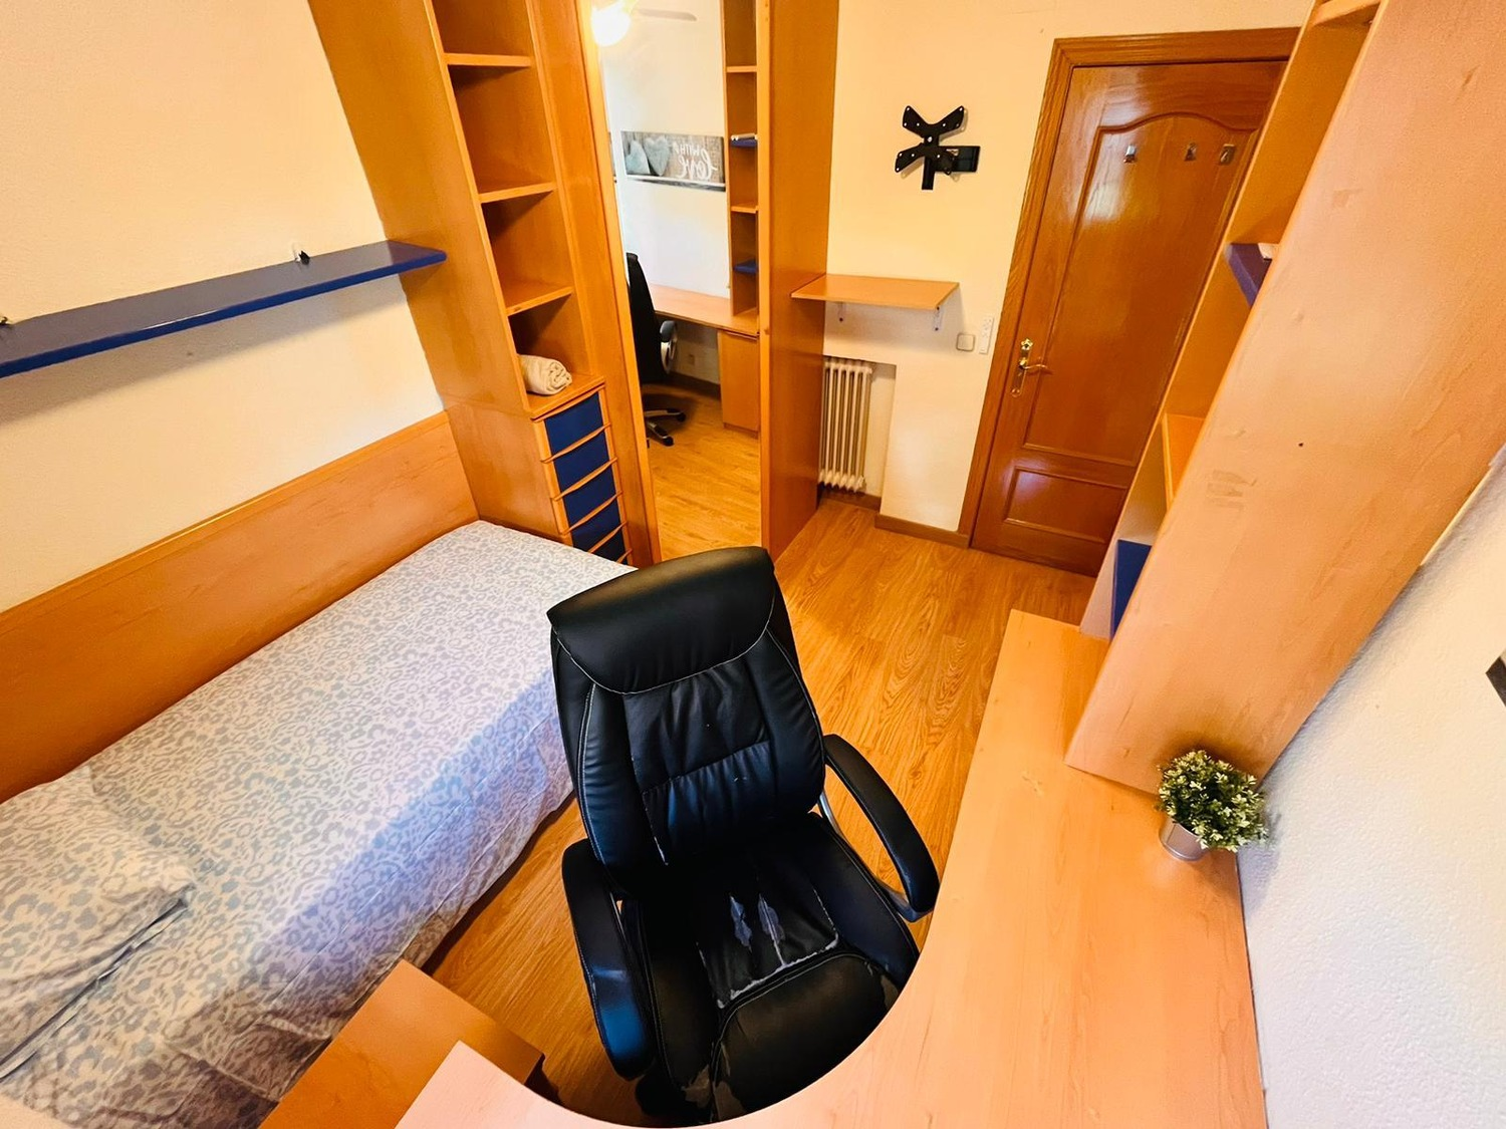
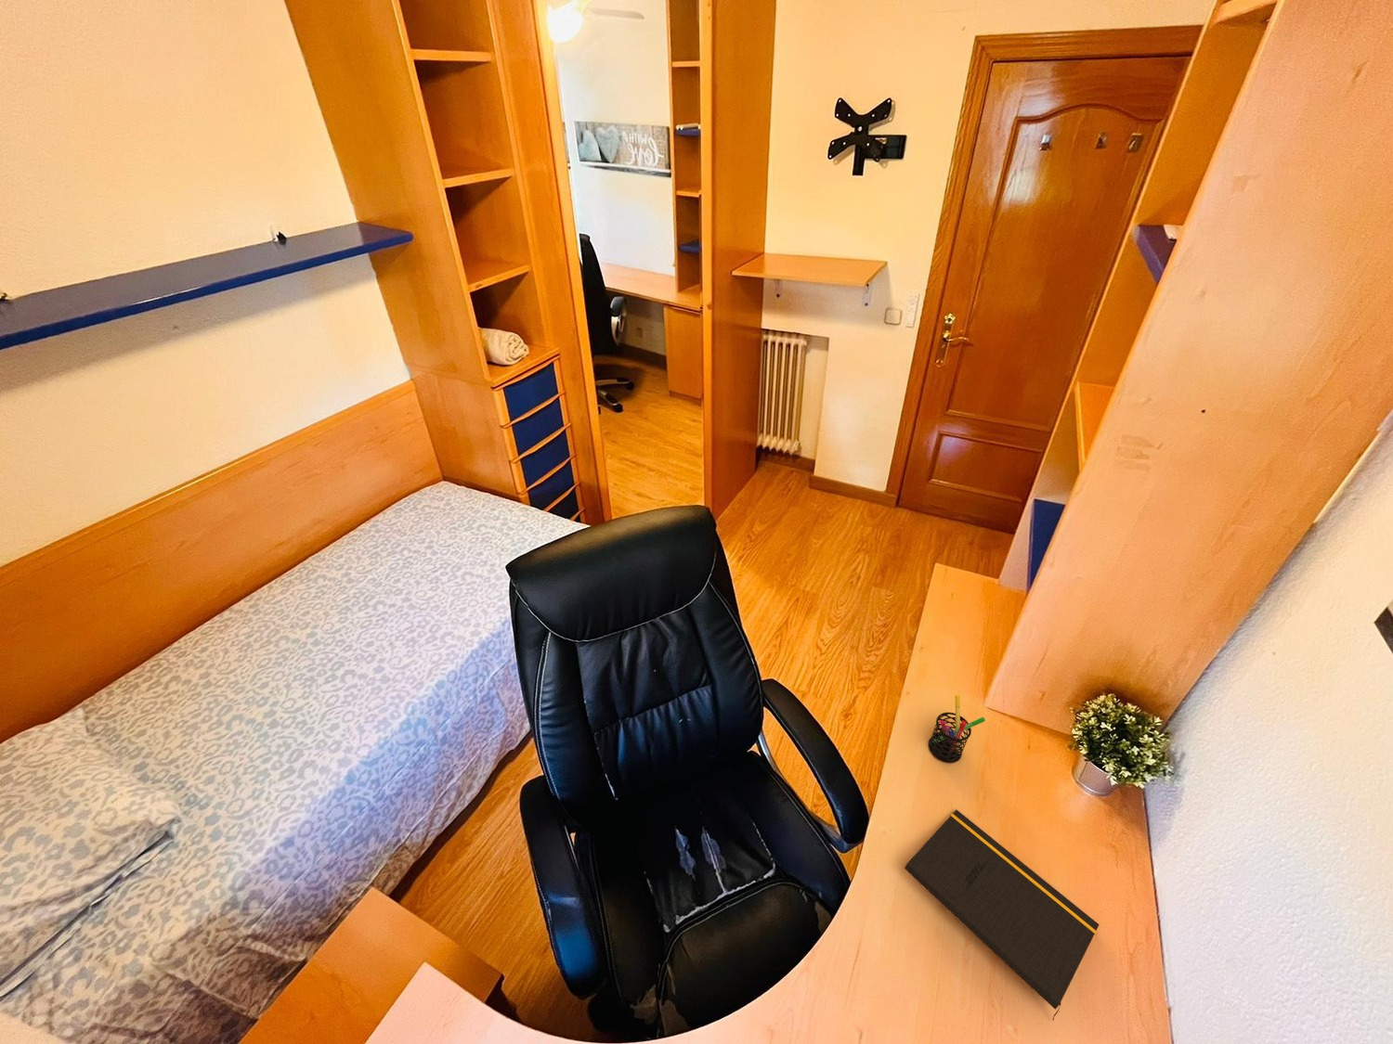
+ pen holder (956, 730)
+ notepad (998, 896)
